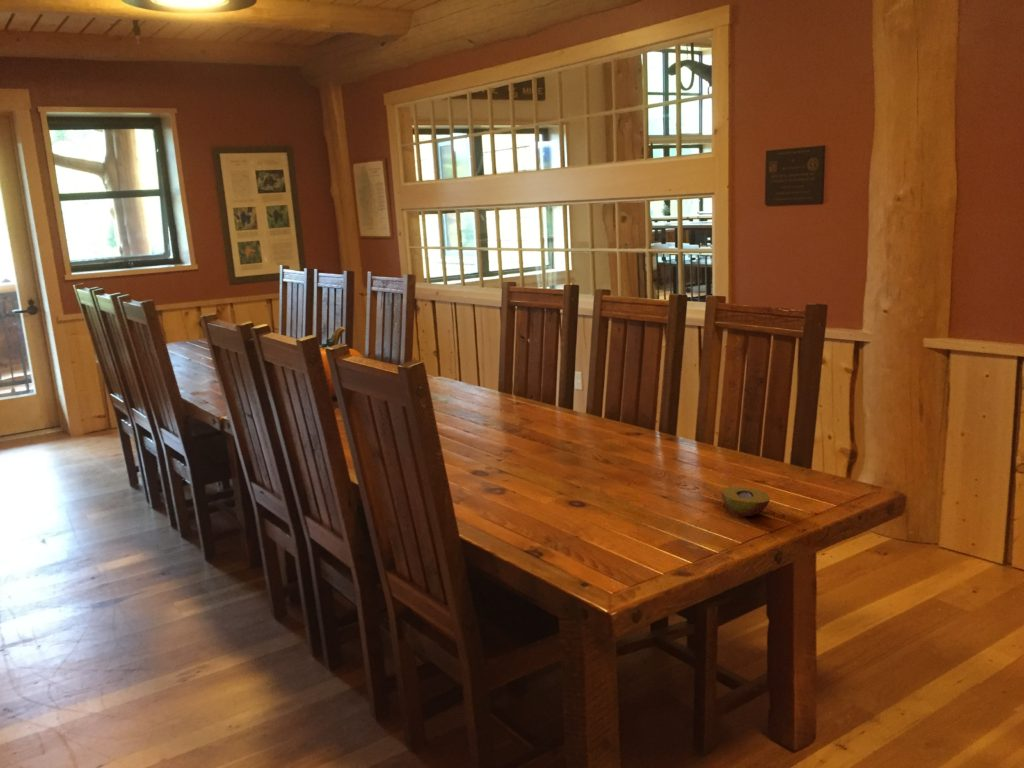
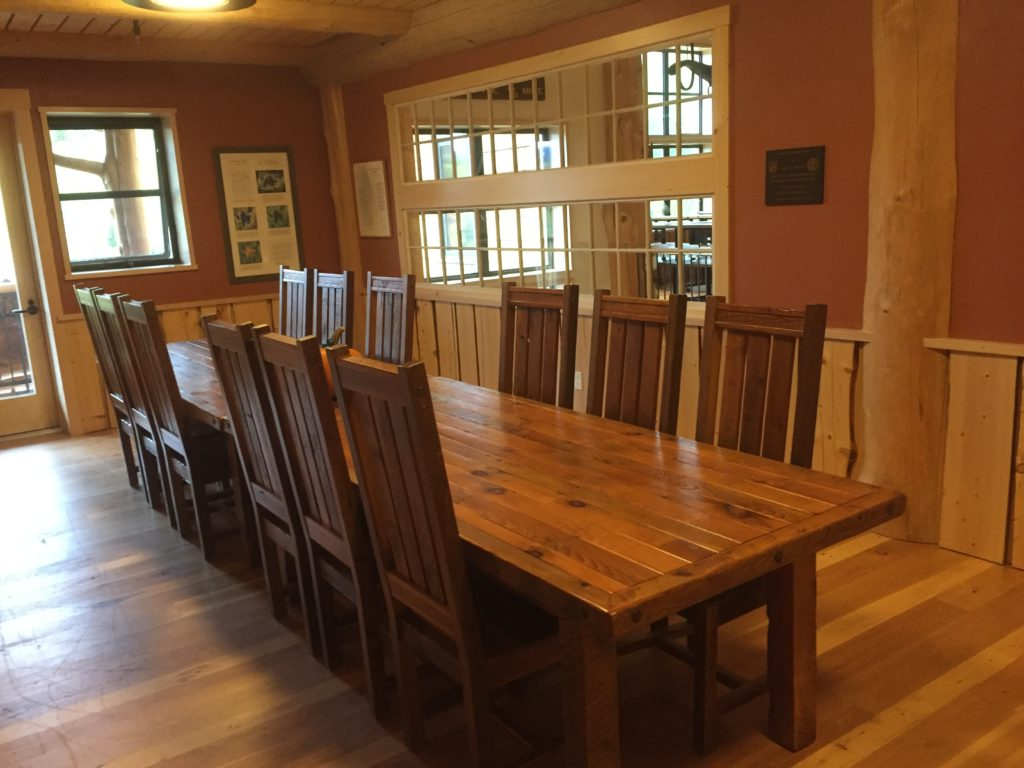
- fruit (745, 502)
